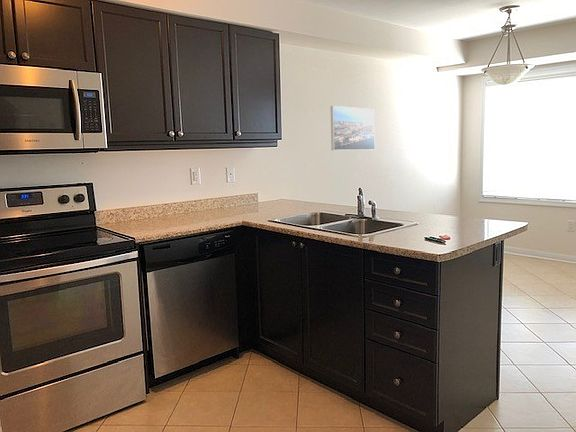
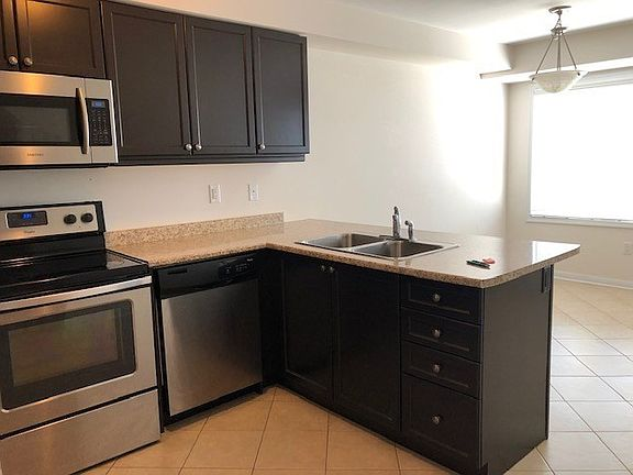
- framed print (353, 129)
